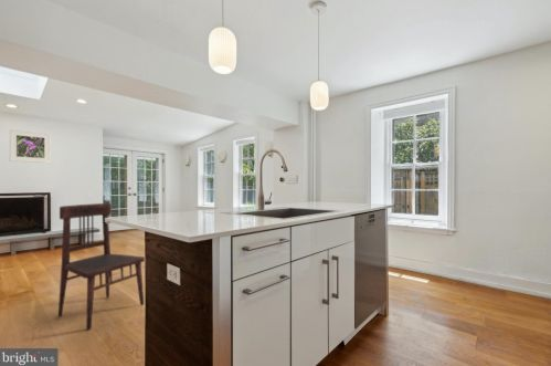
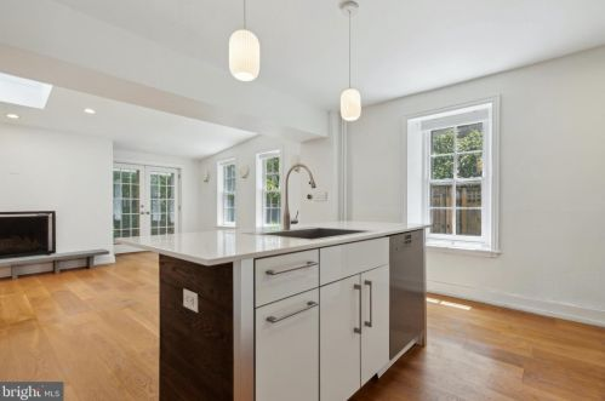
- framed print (30, 146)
- dining chair (100, 258)
